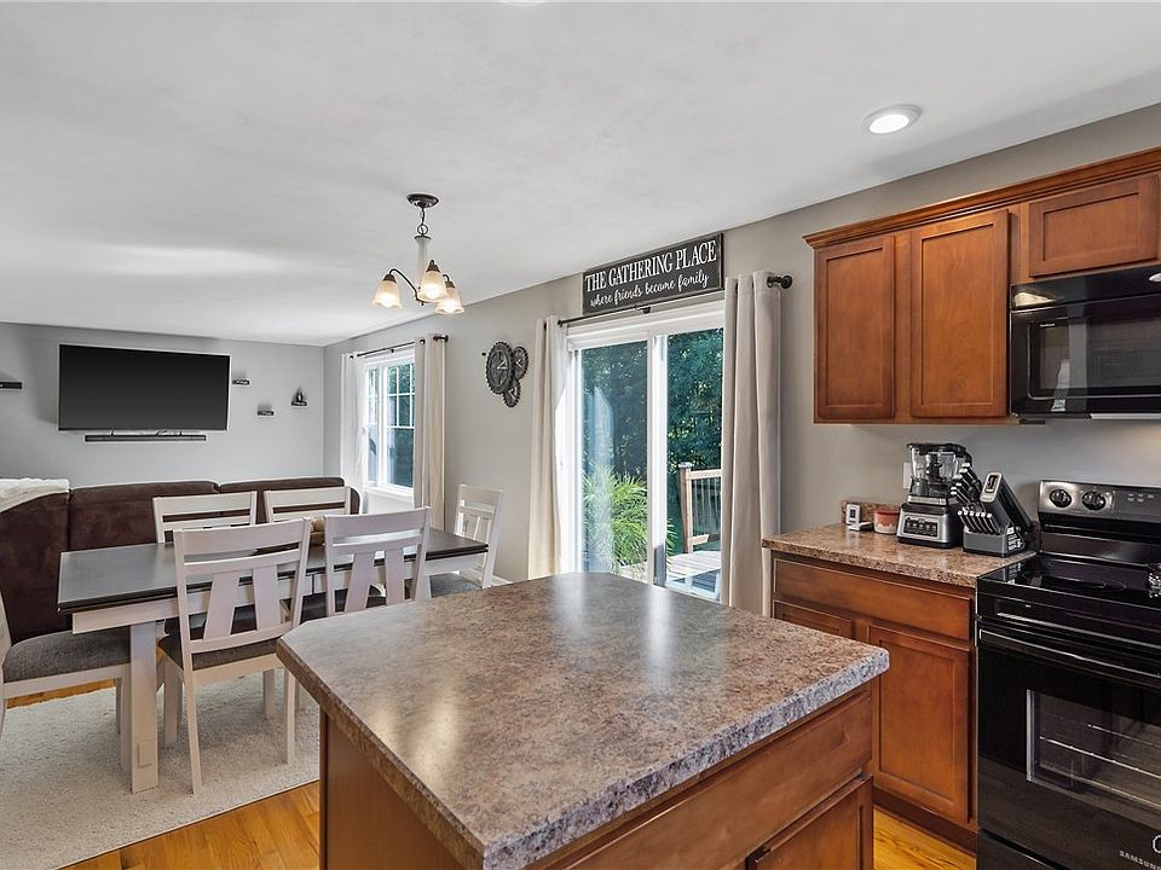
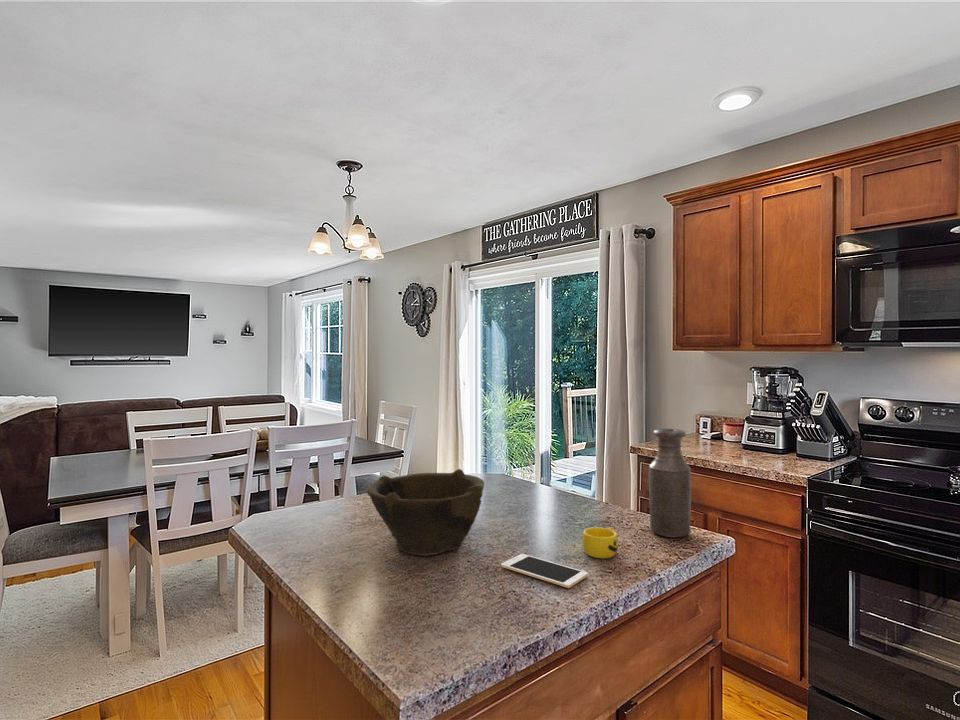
+ bowl (426, 511)
+ cell phone (543, 569)
+ bottle (669, 481)
+ cup (602, 541)
